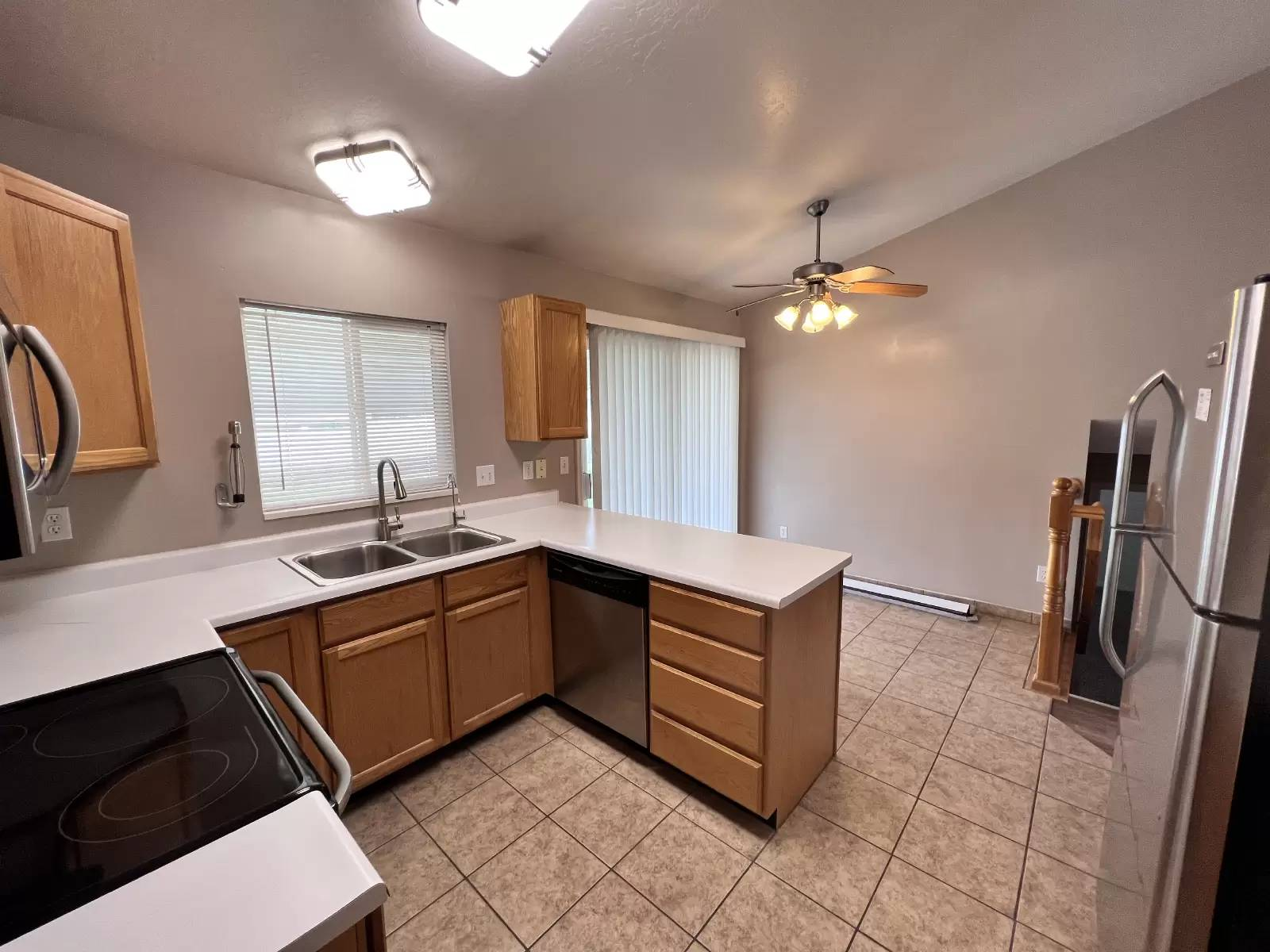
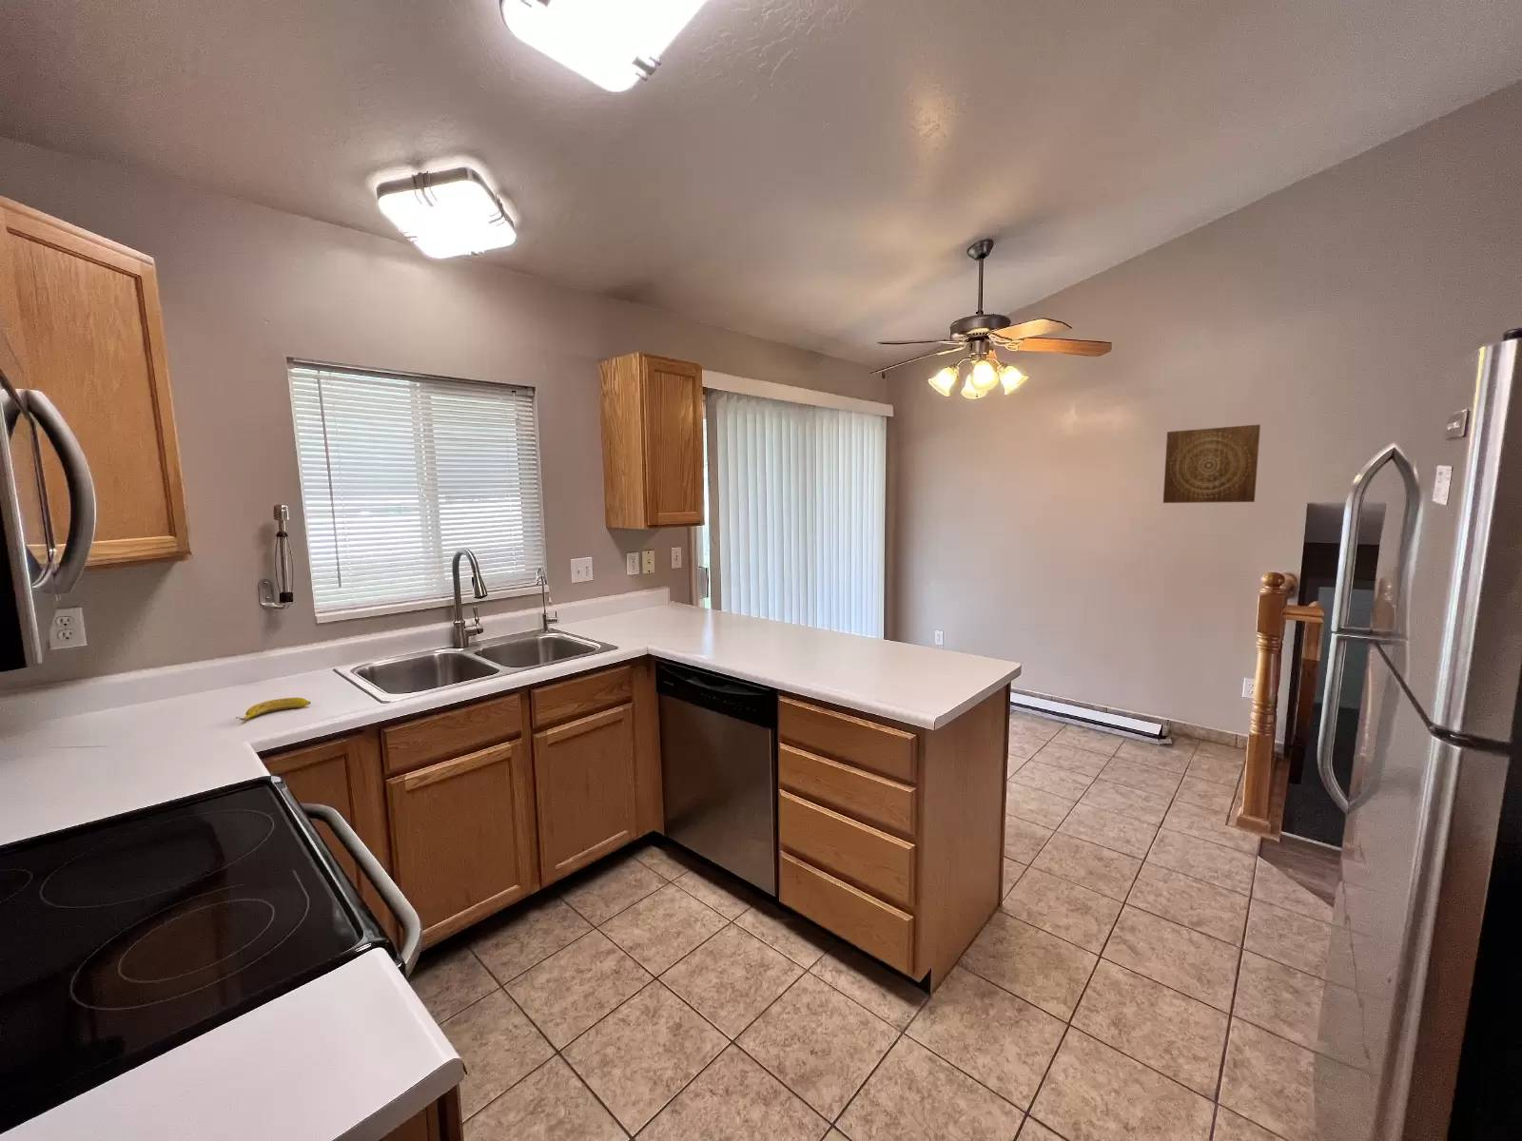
+ wall art (1209, 465)
+ banana (274, 707)
